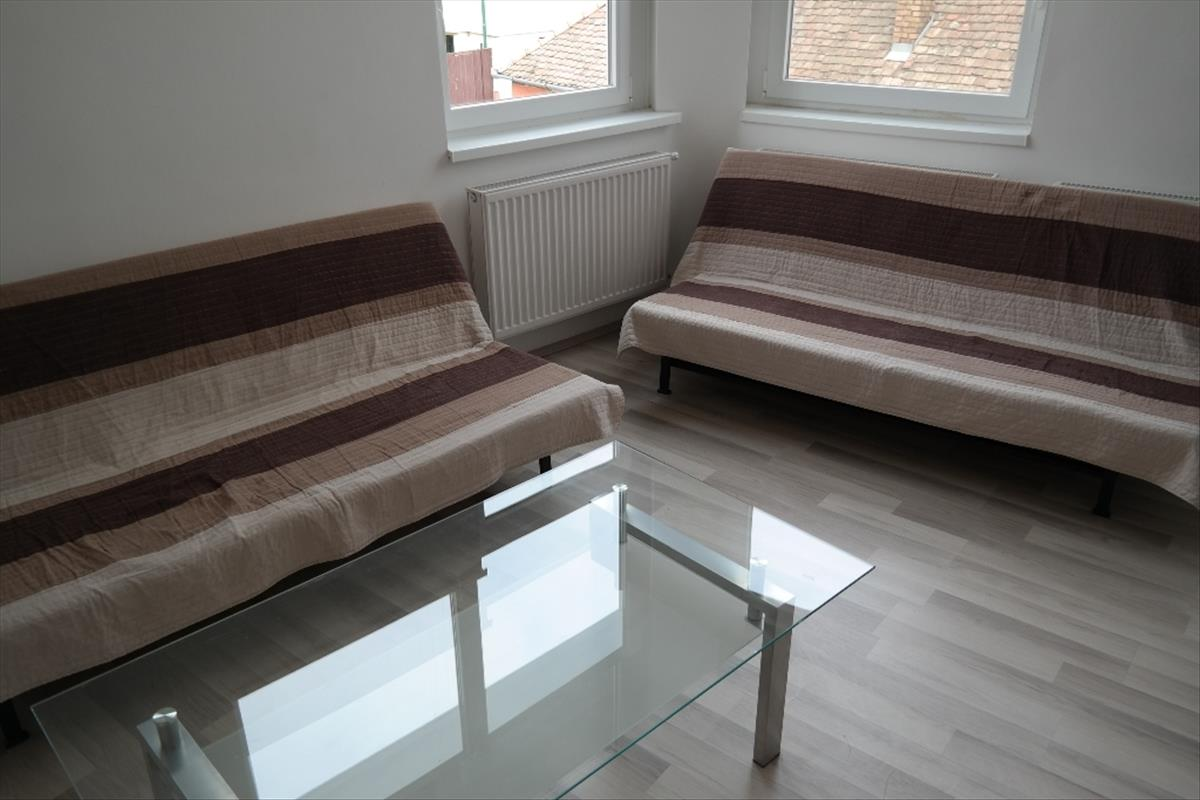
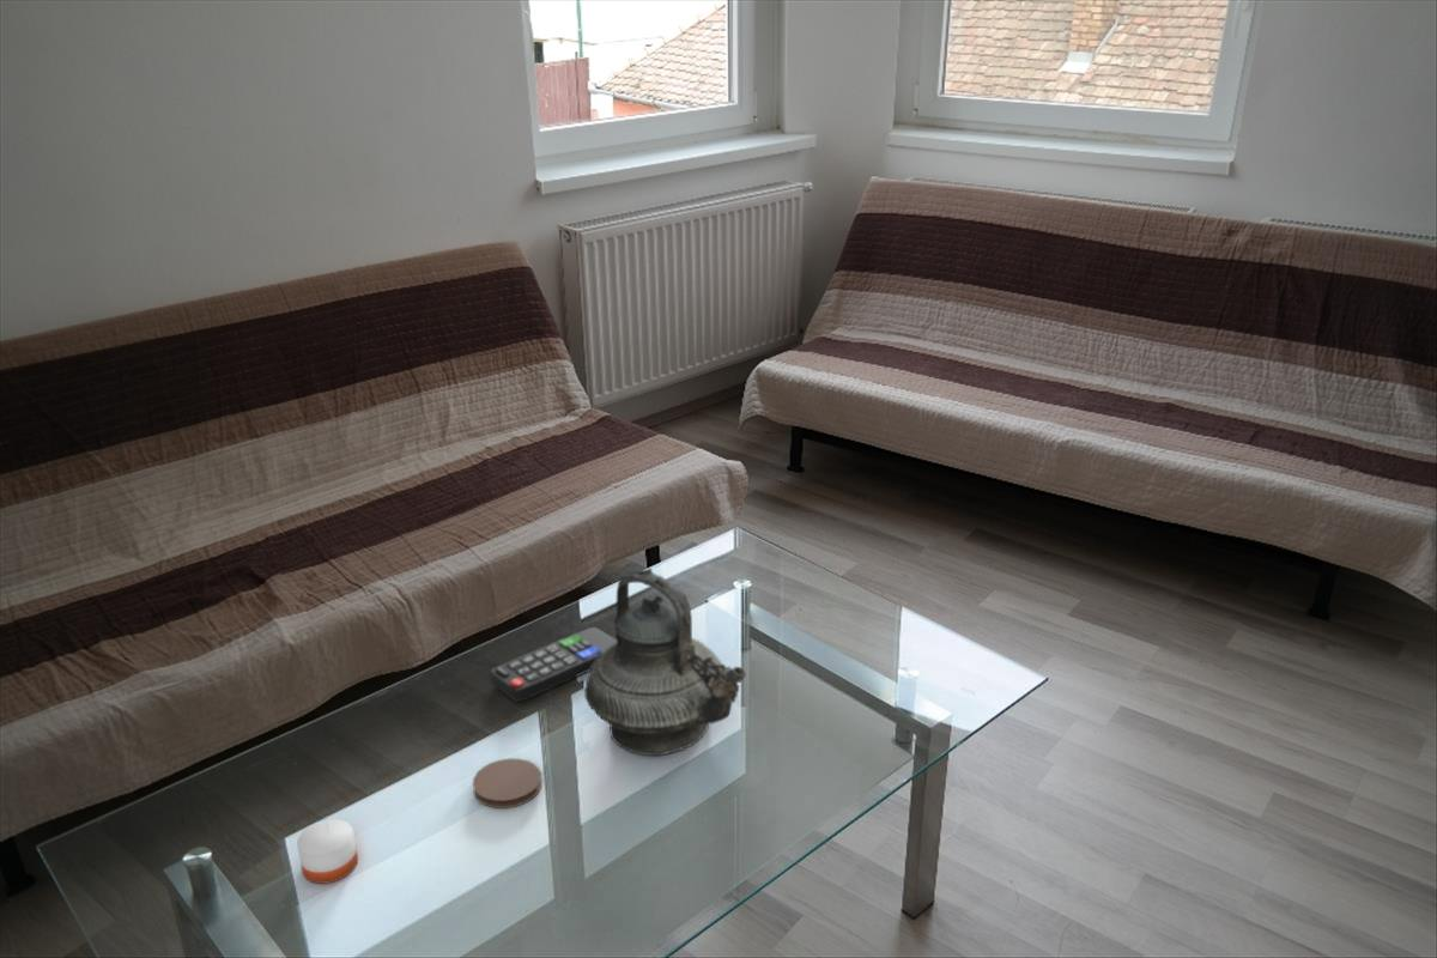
+ candle (325, 835)
+ remote control (557, 661)
+ teapot (671, 663)
+ coaster (507, 782)
